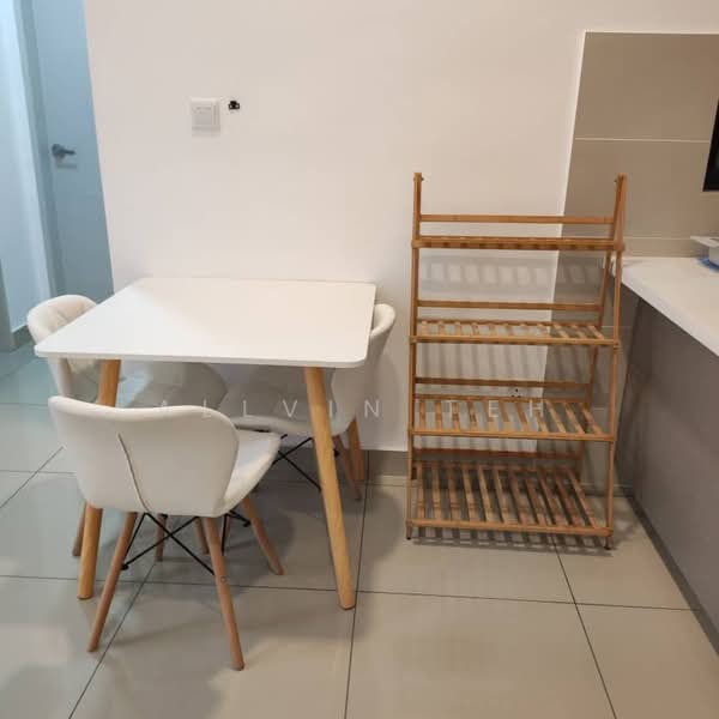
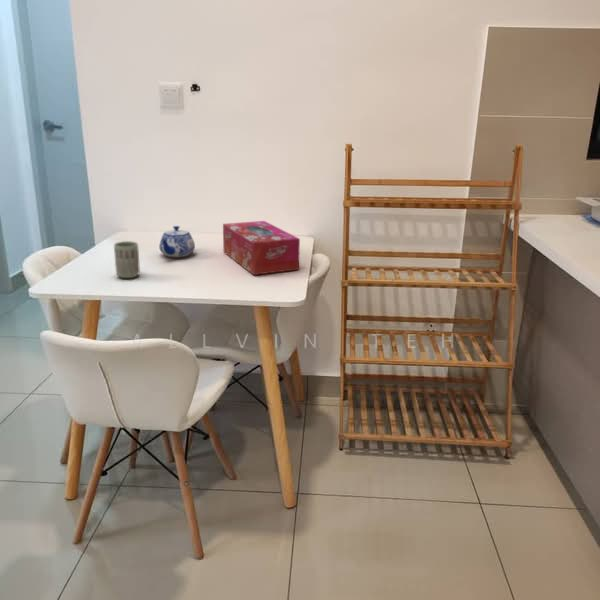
+ teapot (175, 241)
+ tissue box (259, 245)
+ cup (127, 260)
